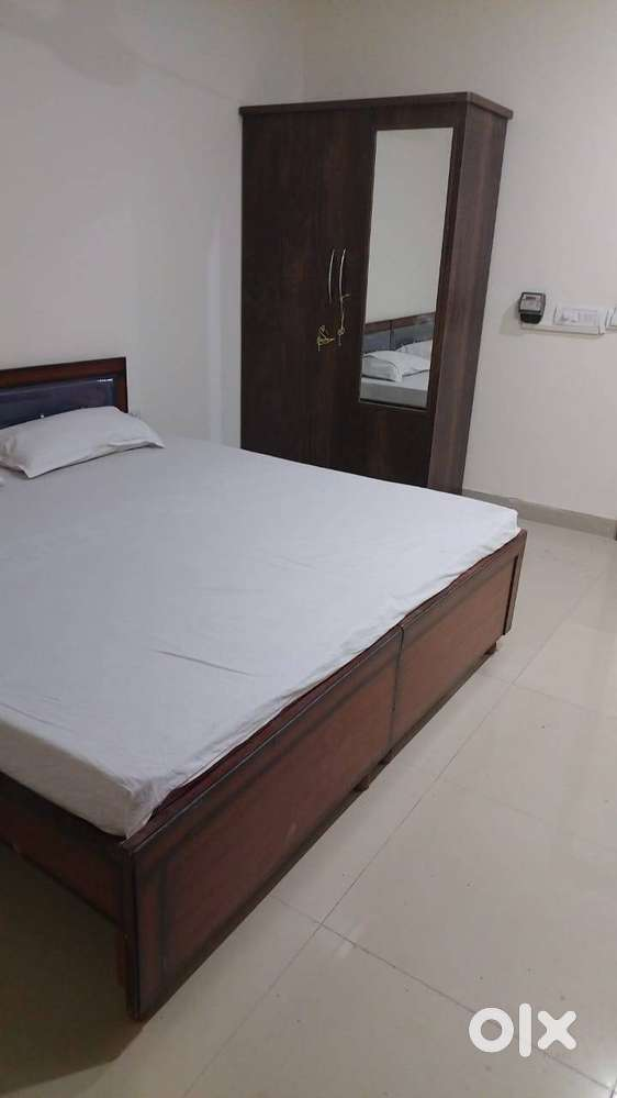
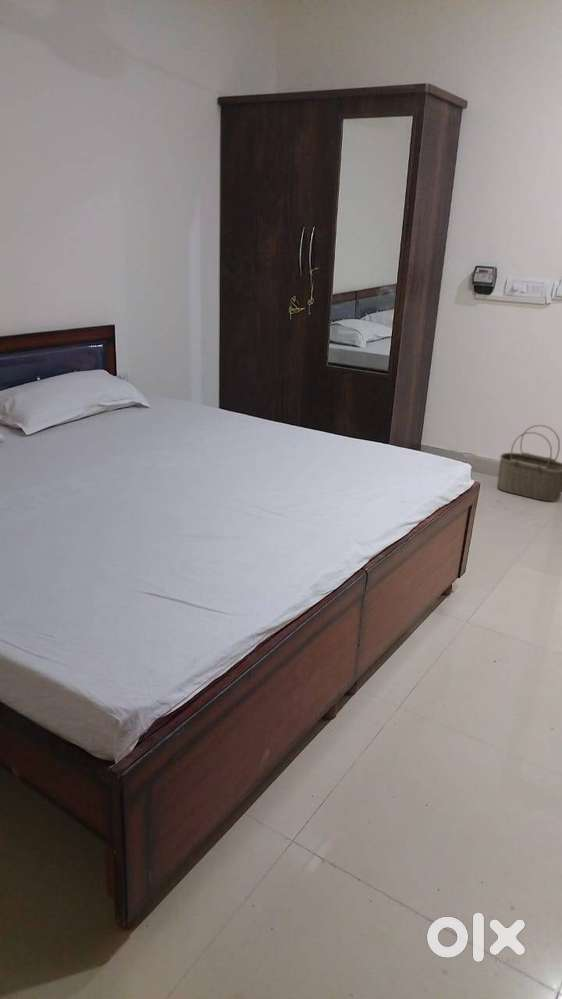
+ wicker basket (533, 461)
